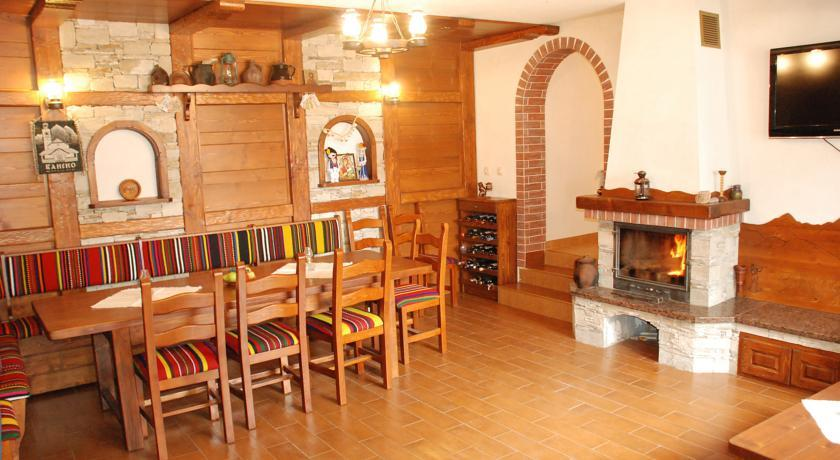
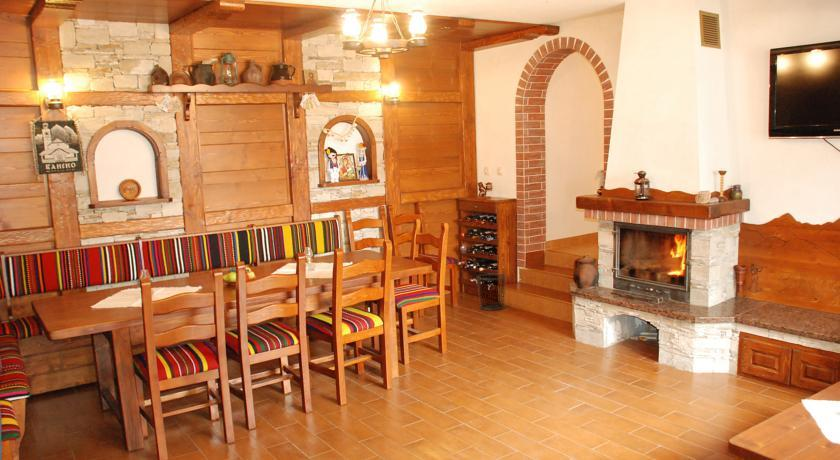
+ waste bin (491, 291)
